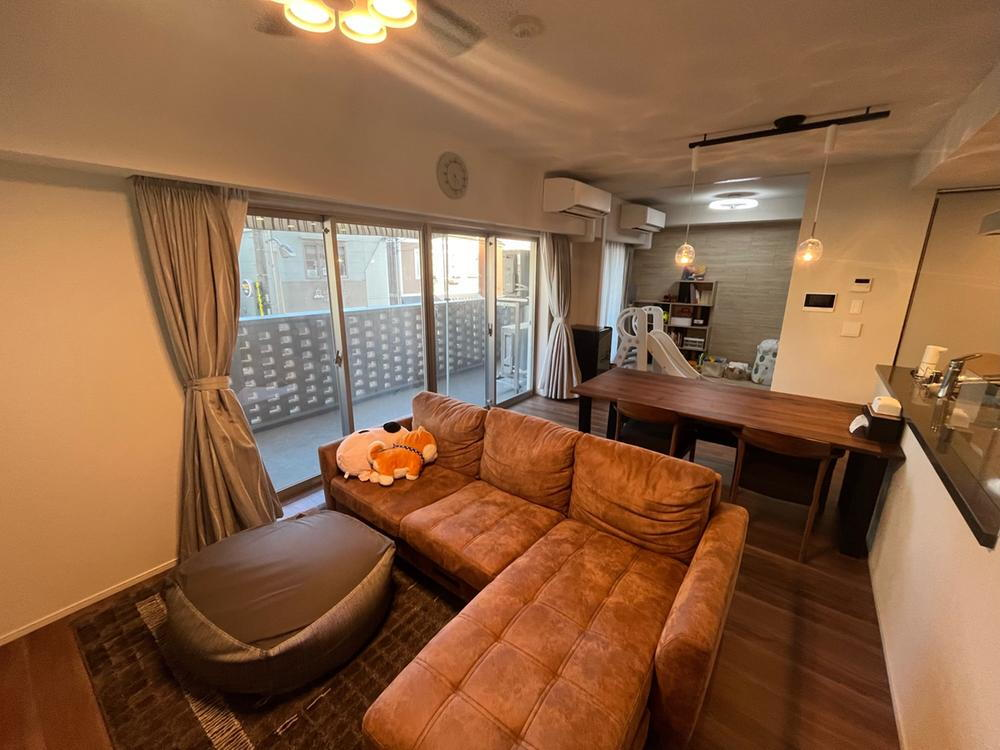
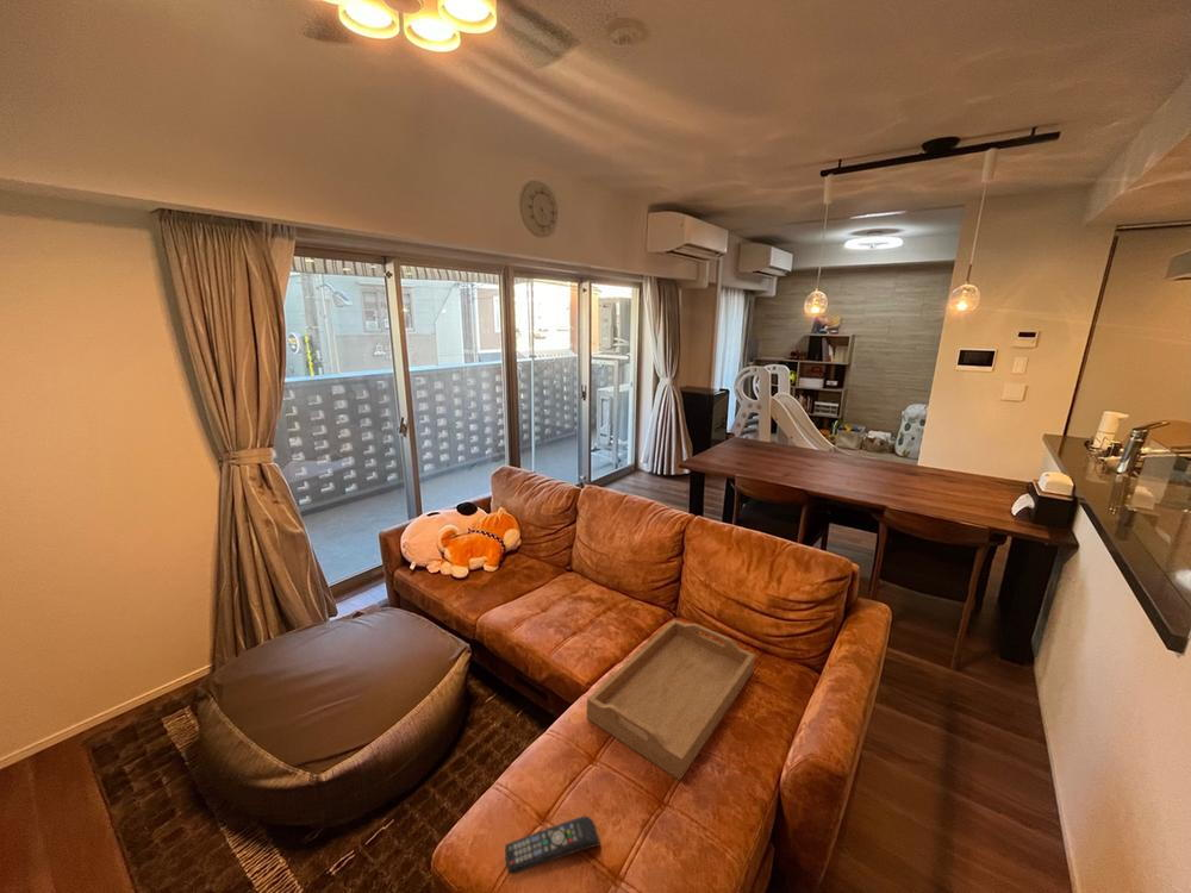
+ serving tray (676, 681)
+ remote control (553, 843)
